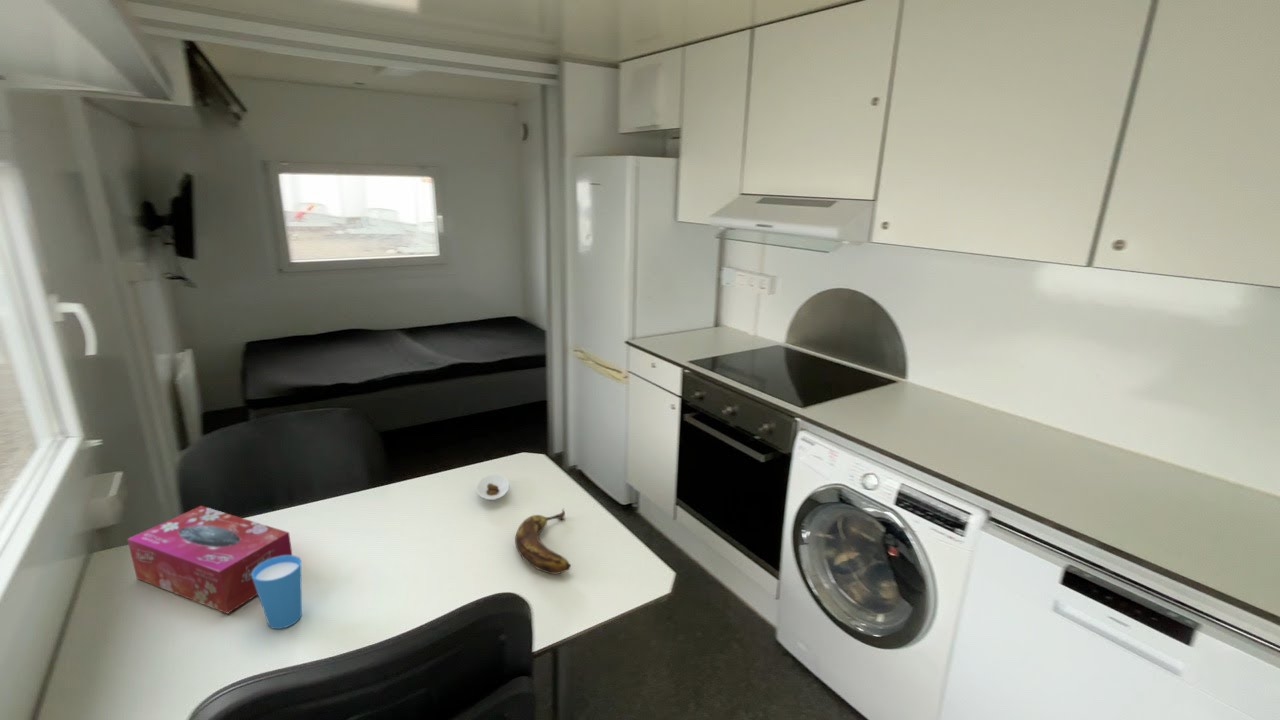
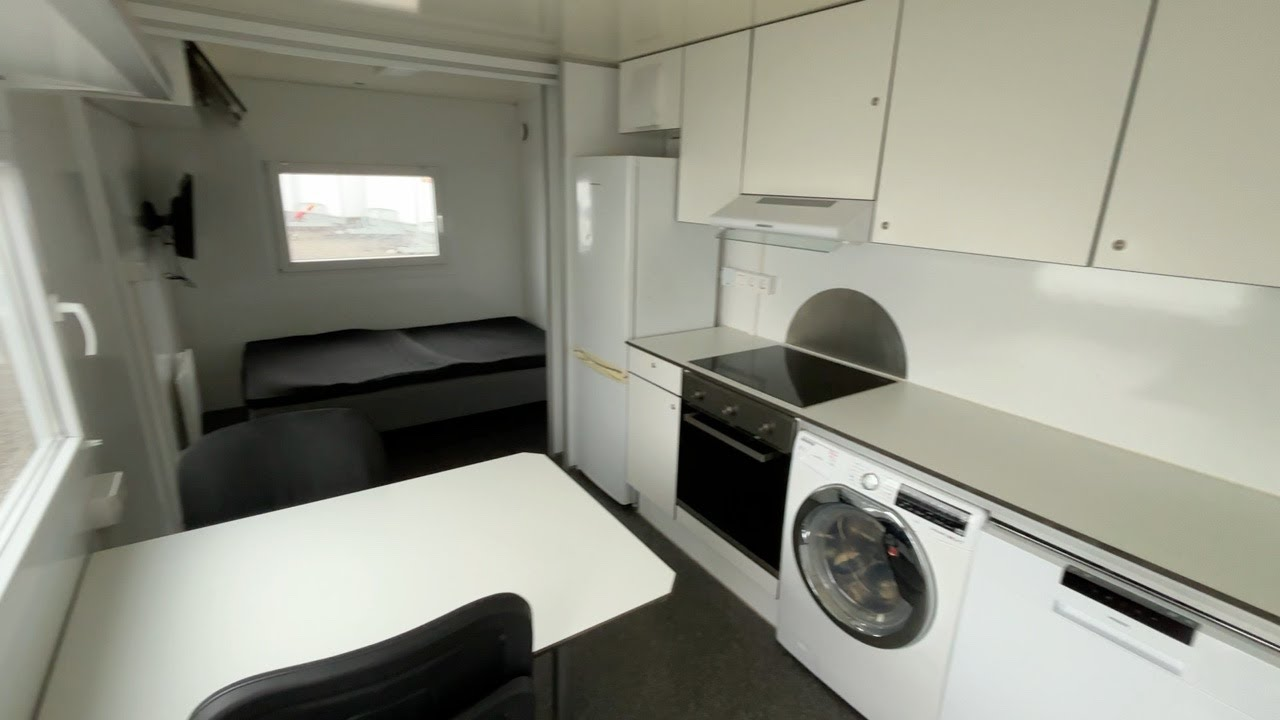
- cup (281, 593)
- tissue box (213, 555)
- saucer (493, 489)
- banana (542, 543)
